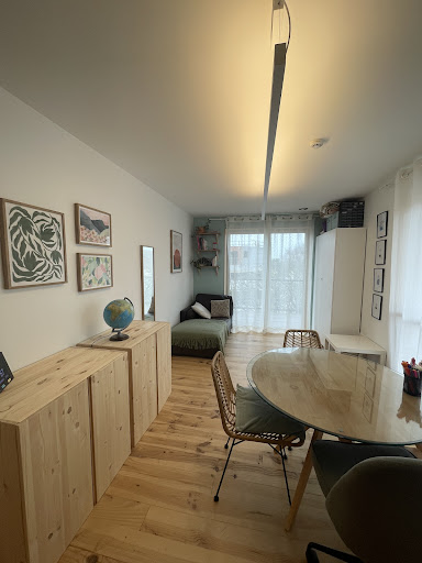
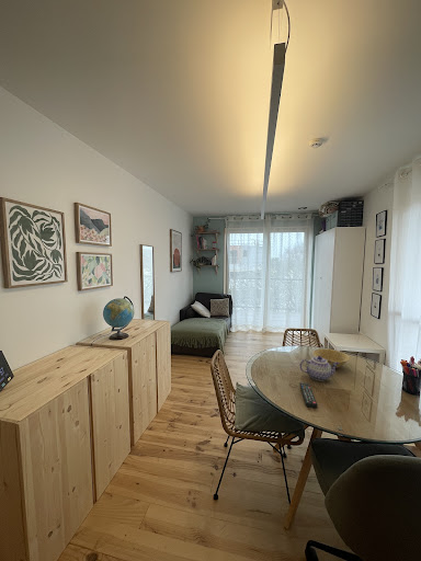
+ teapot (318, 366)
+ remote control (307, 393)
+ bowl (330, 358)
